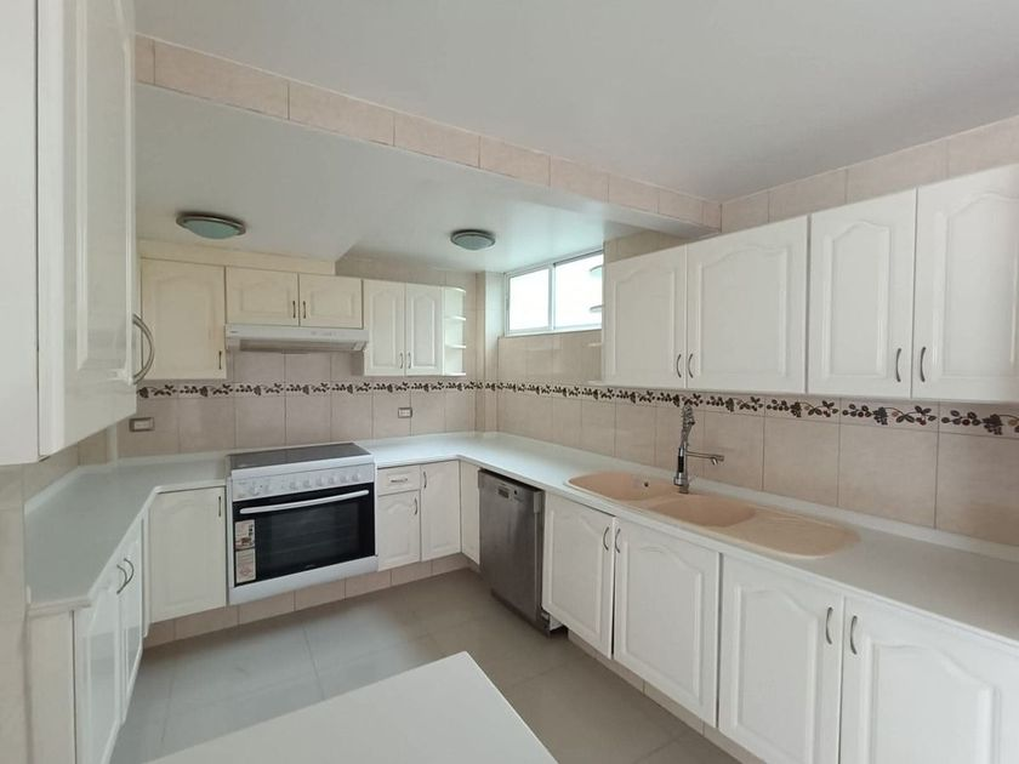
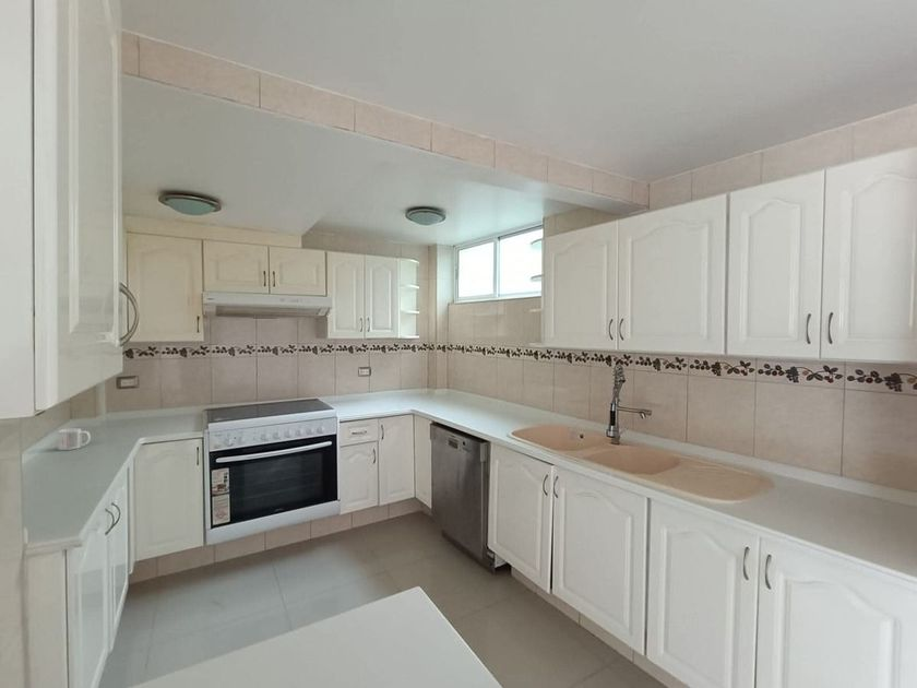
+ mug (74, 438)
